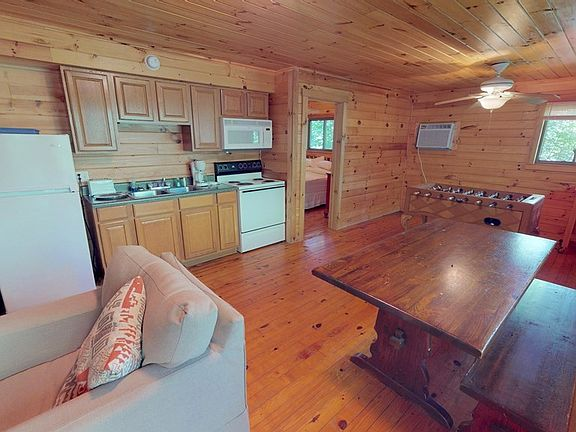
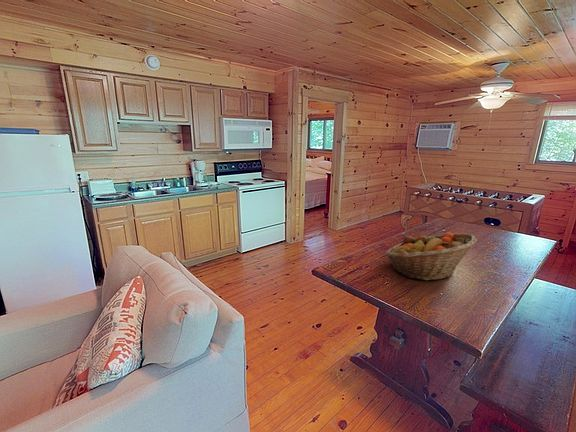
+ fruit basket (429, 251)
